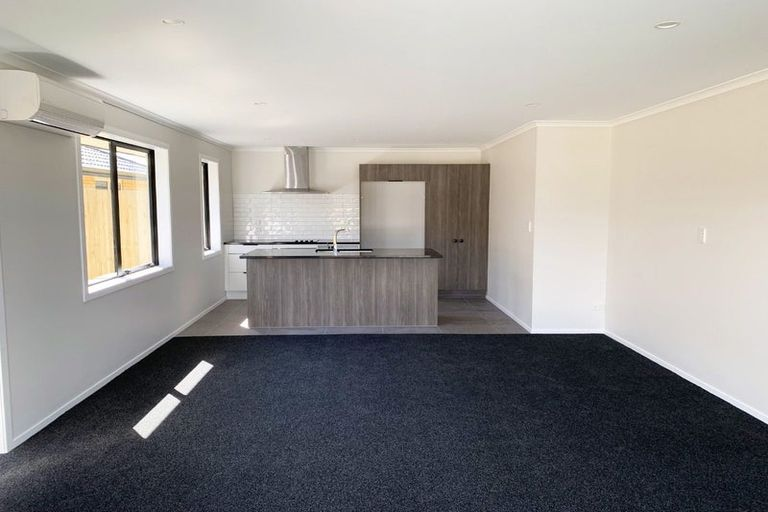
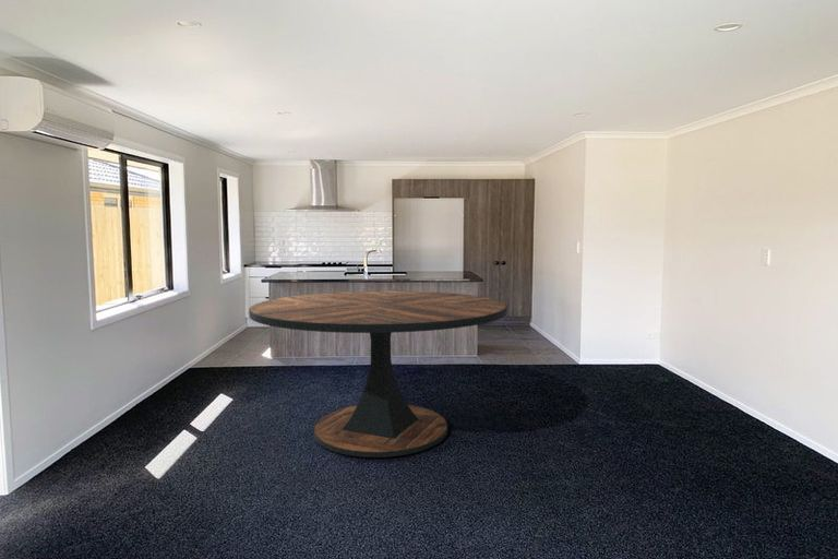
+ dining table (381, 367)
